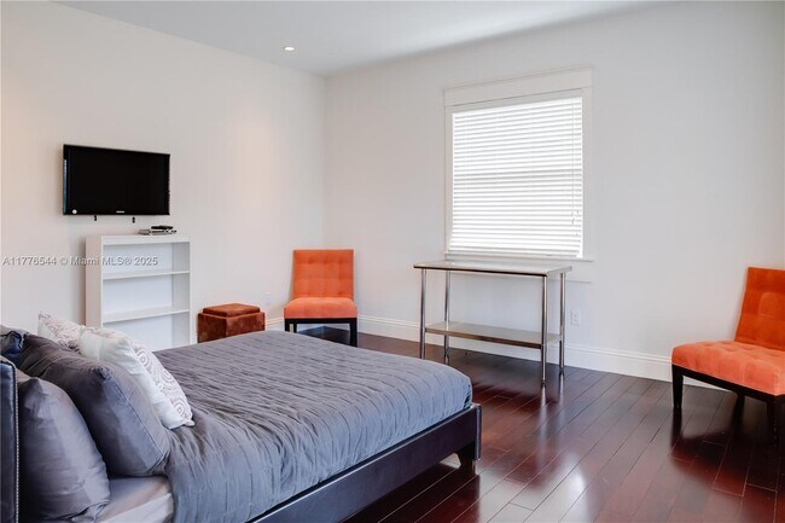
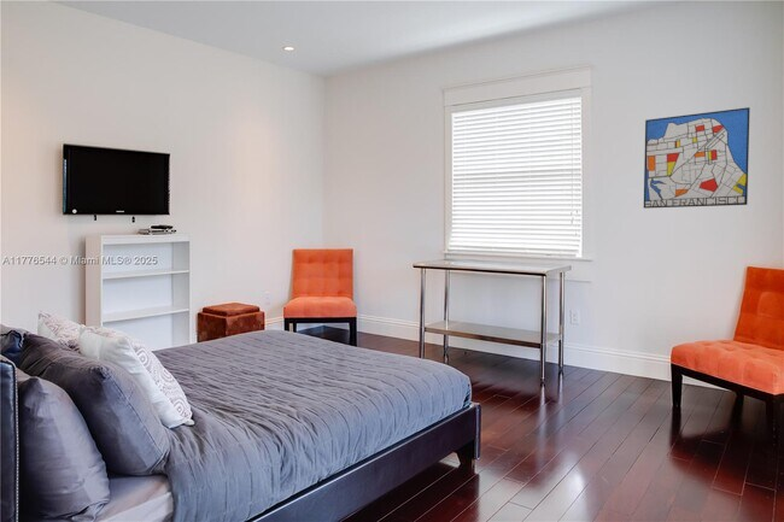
+ wall art (694, 160)
